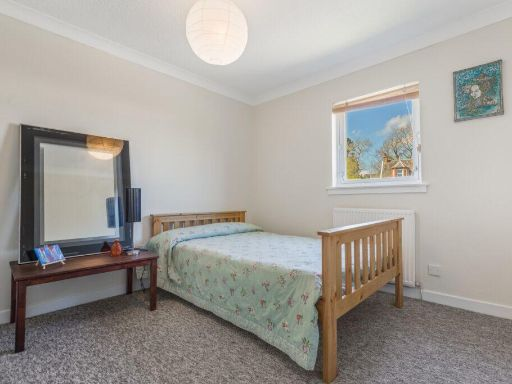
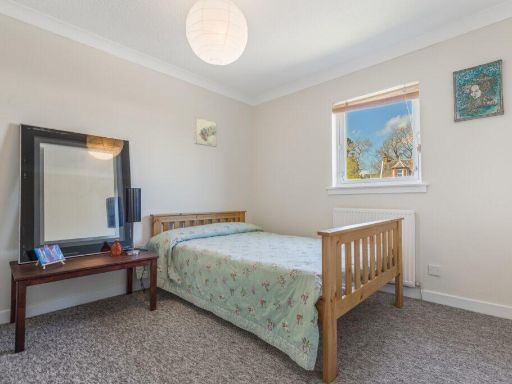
+ wall art (205, 132)
